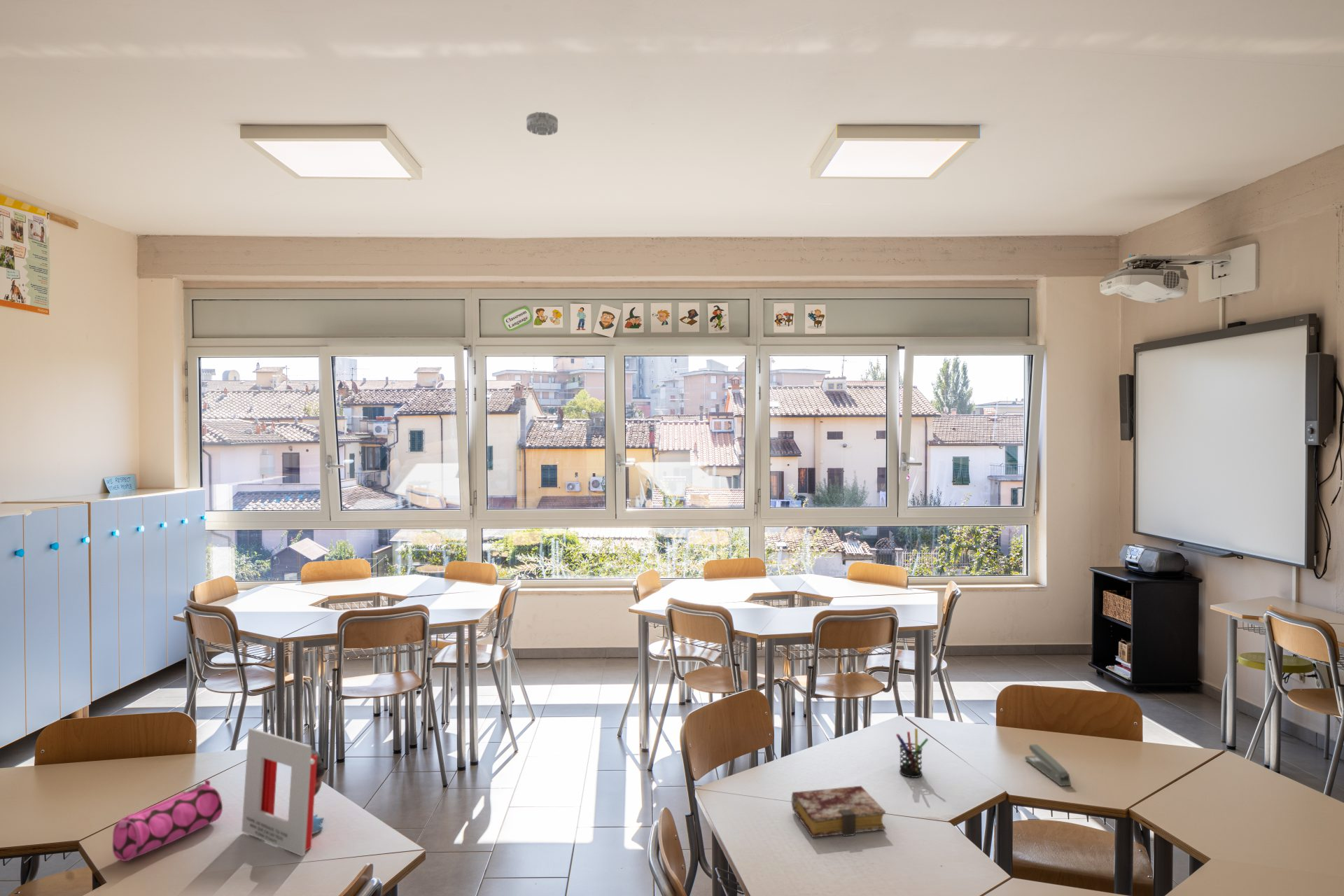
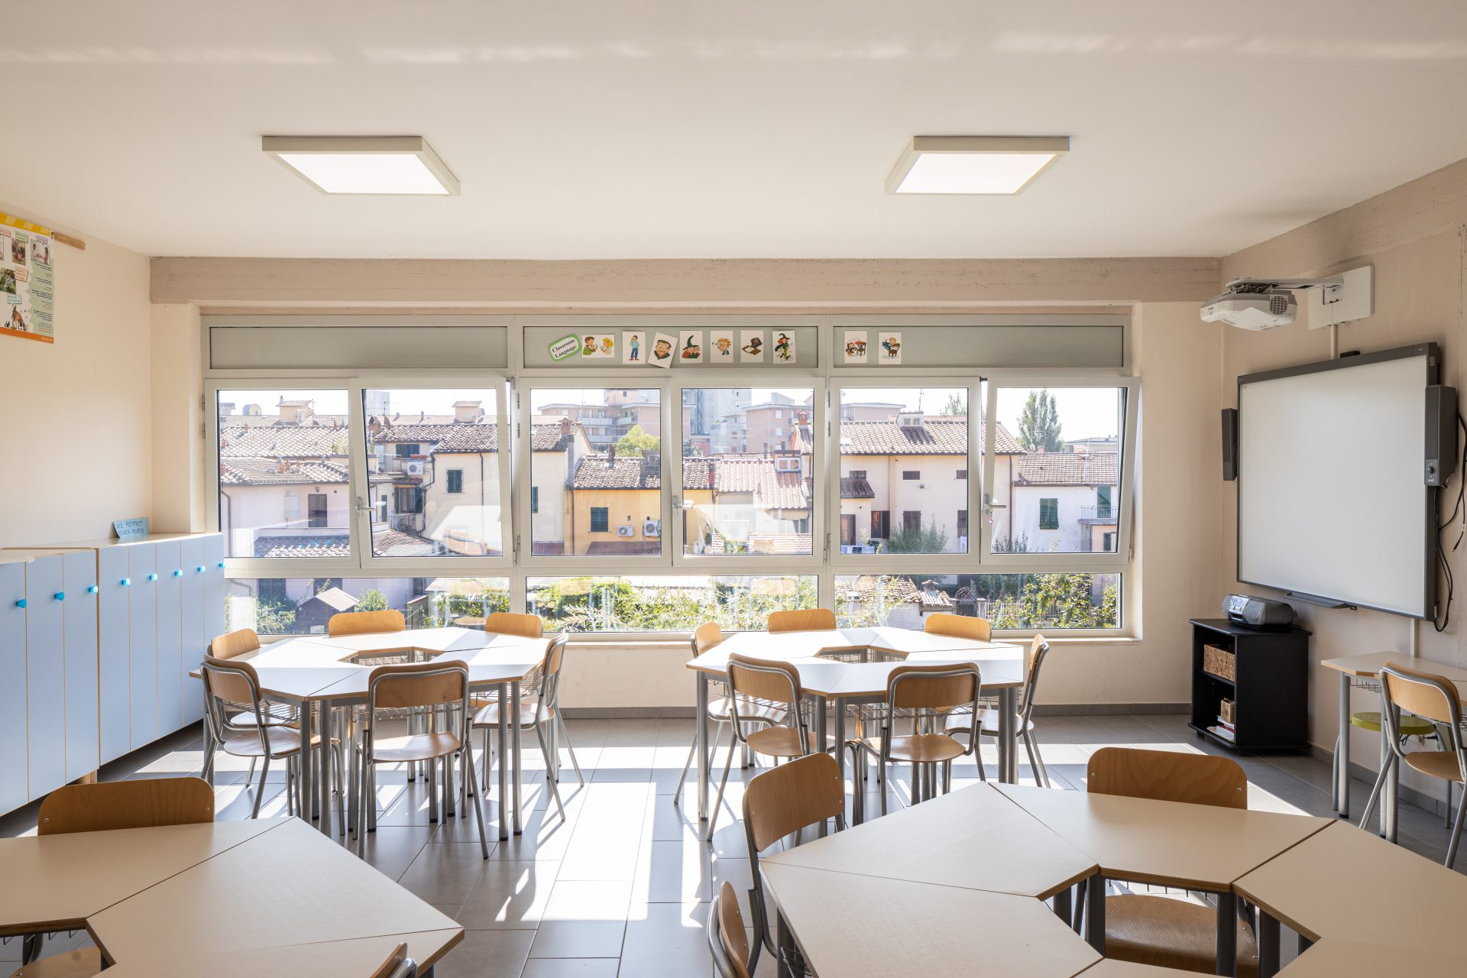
- book (837, 810)
- stapler (1046, 762)
- pencil case (168, 818)
- smoke detector (542, 122)
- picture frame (295, 781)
- pen holder (913, 751)
